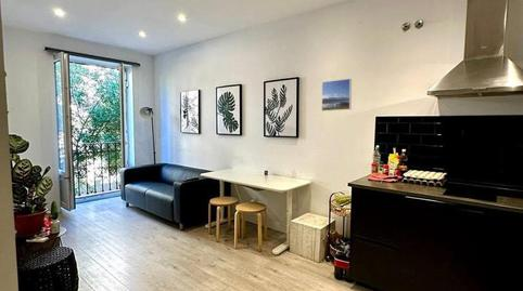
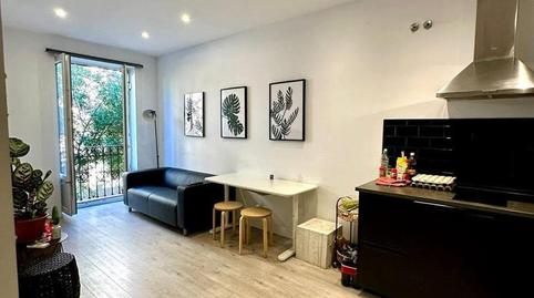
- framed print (335, 95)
